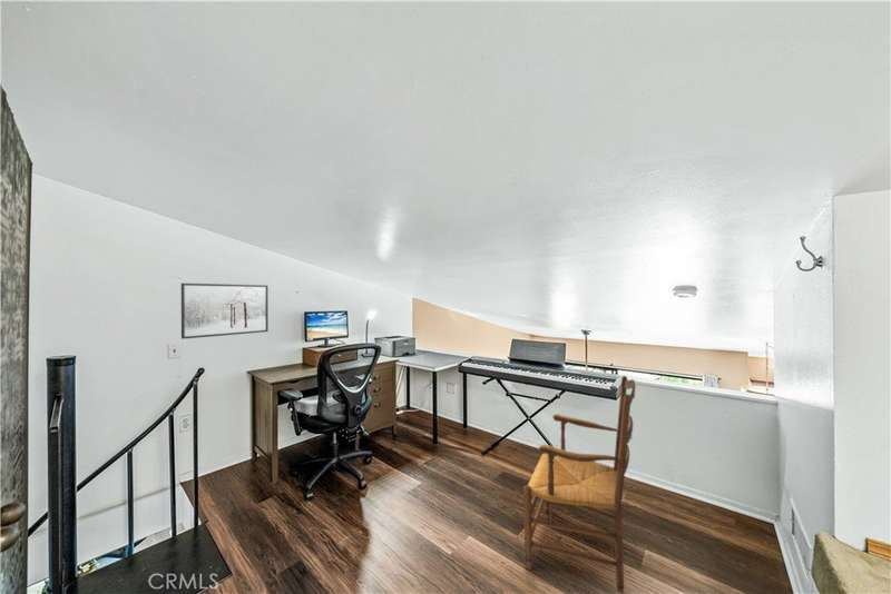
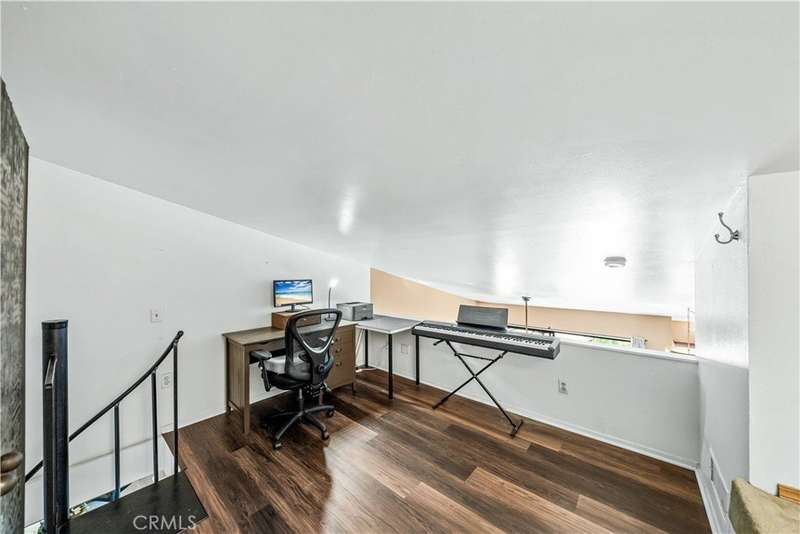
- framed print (228, 309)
- armchair (580, 464)
